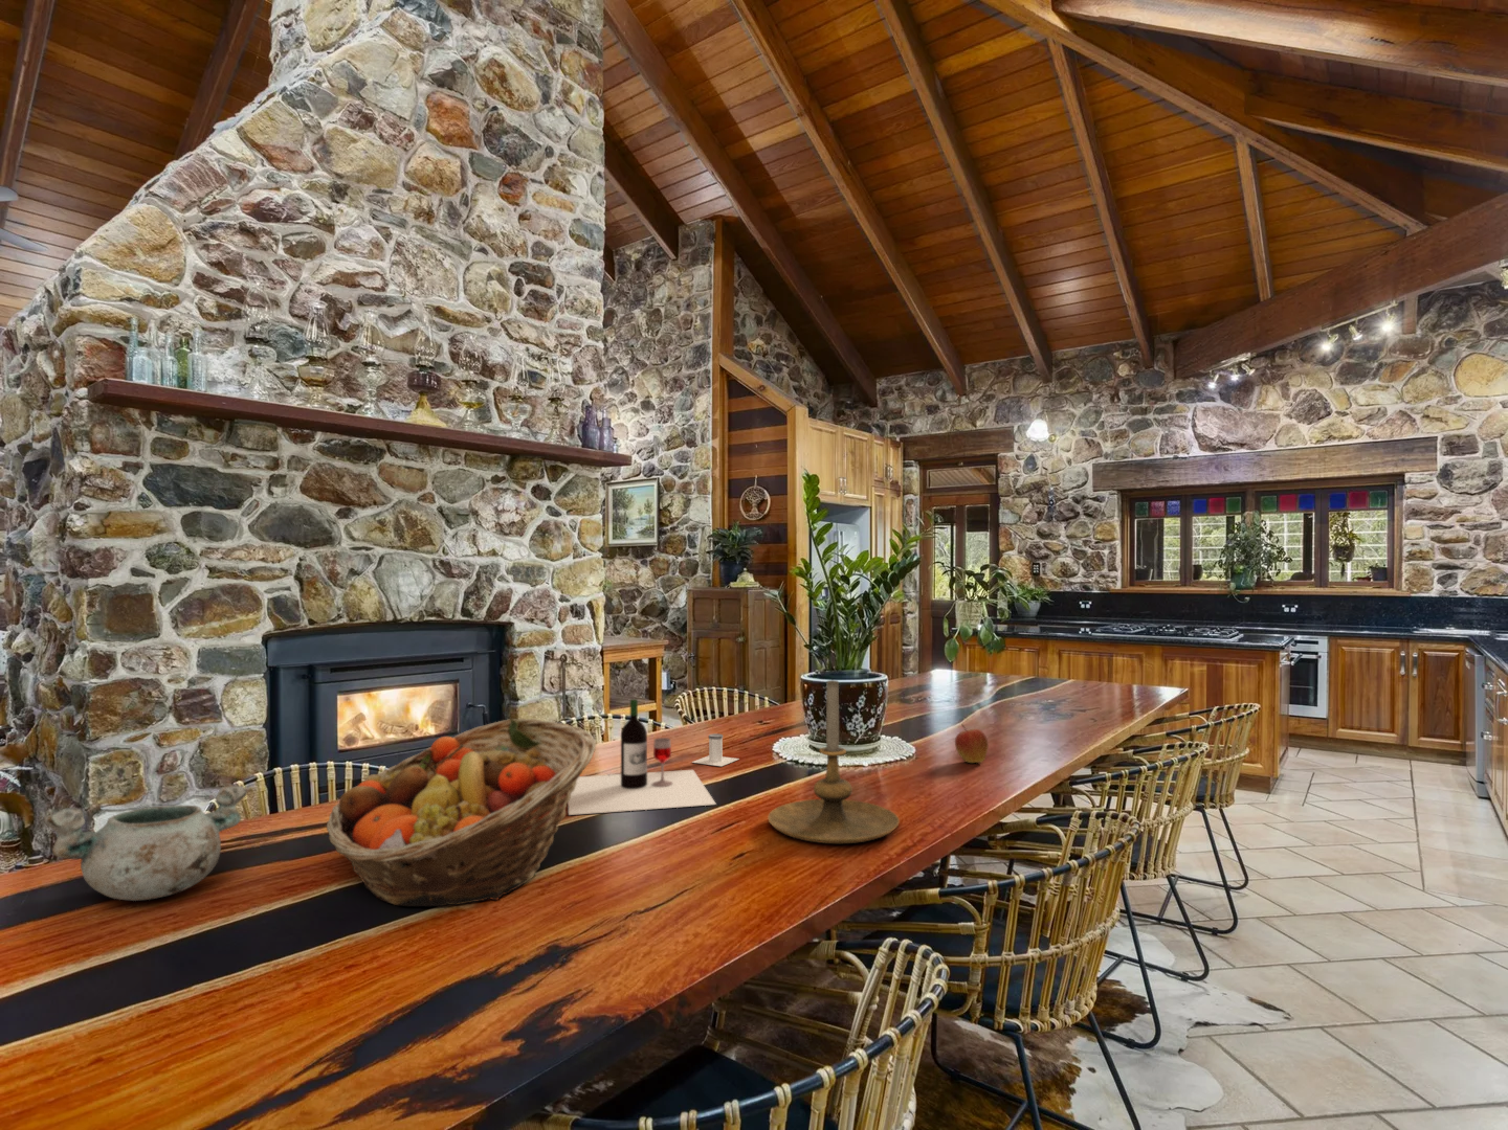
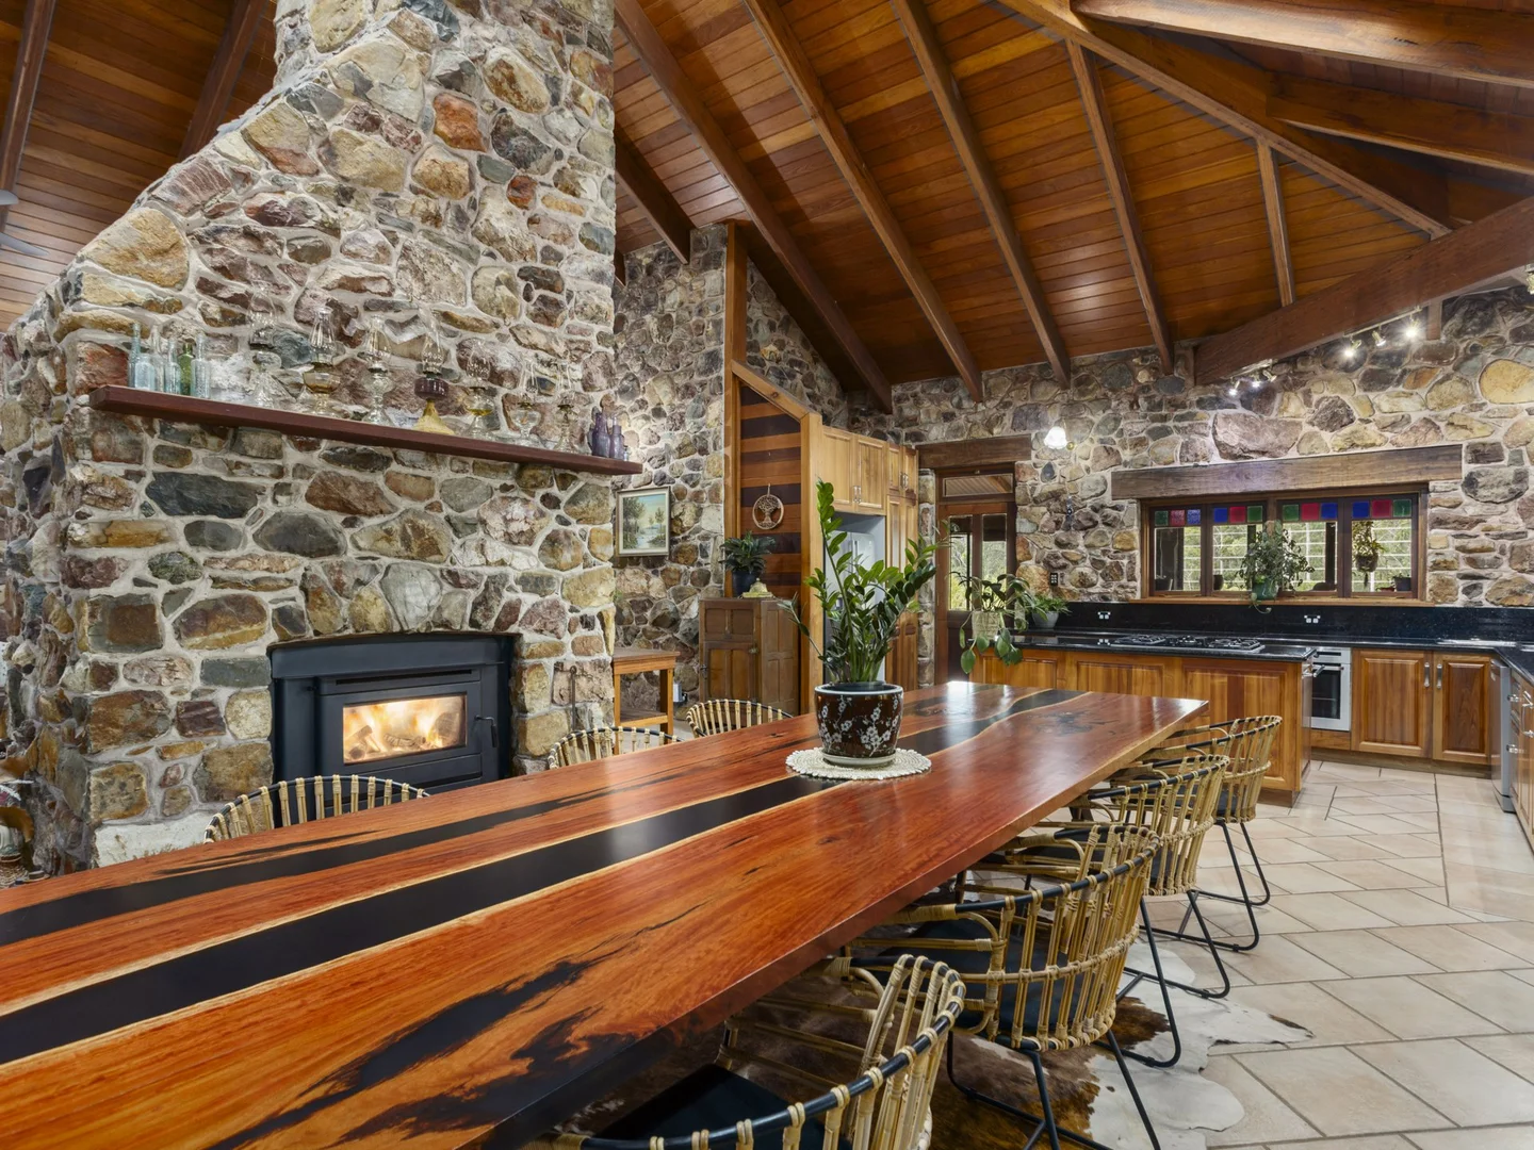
- wine bottle (636, 745)
- candle holder (832, 753)
- decorative bowl (154, 843)
- salt shaker (715, 747)
- fruit basket (465, 800)
- apple (971, 743)
